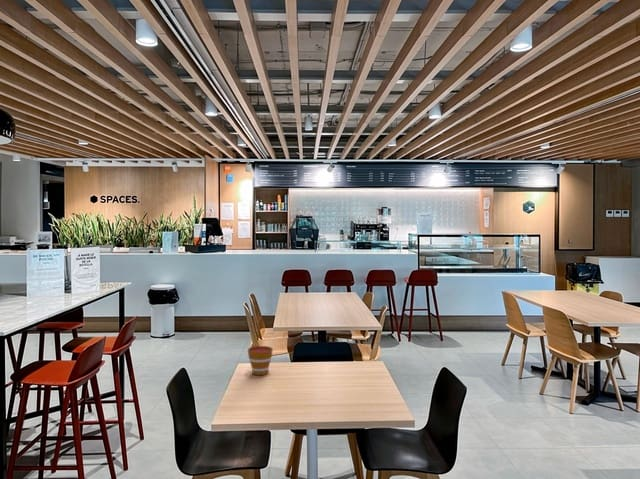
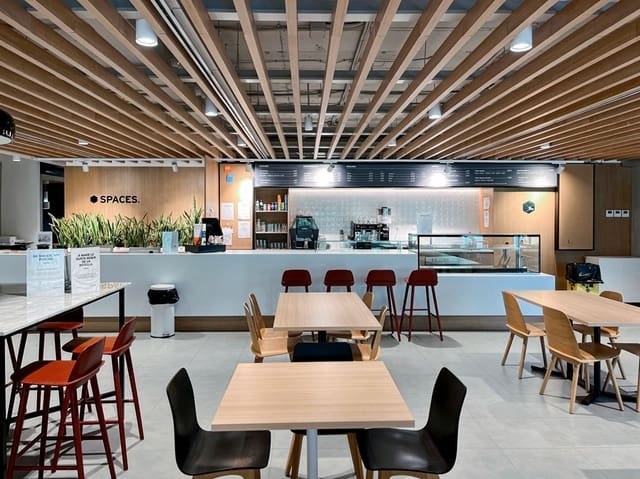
- cup (258, 360)
